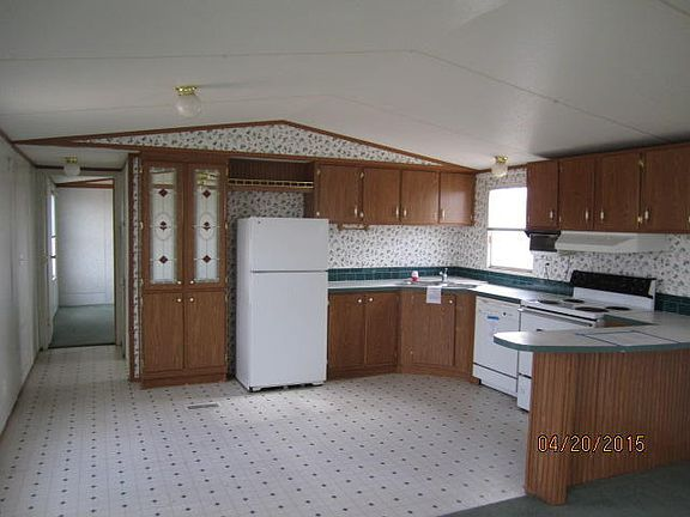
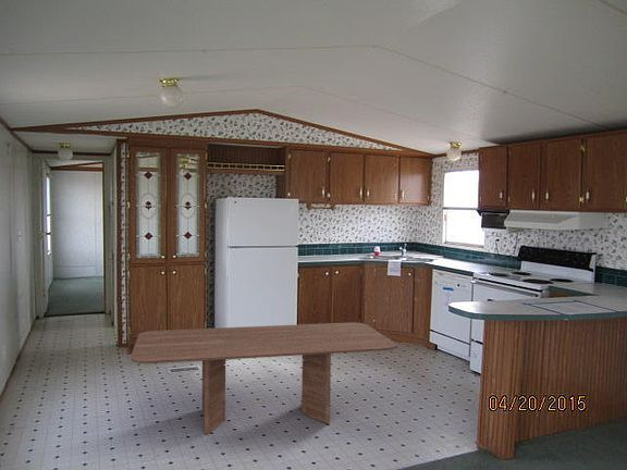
+ dining table (259, 357)
